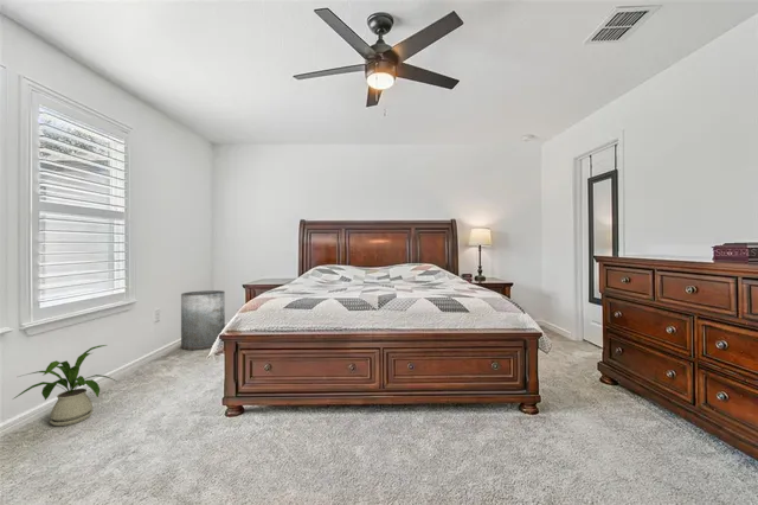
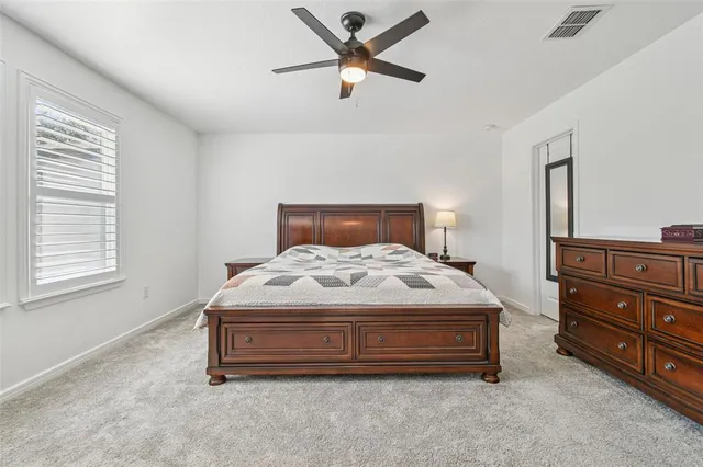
- house plant (66, 383)
- trash can (203, 318)
